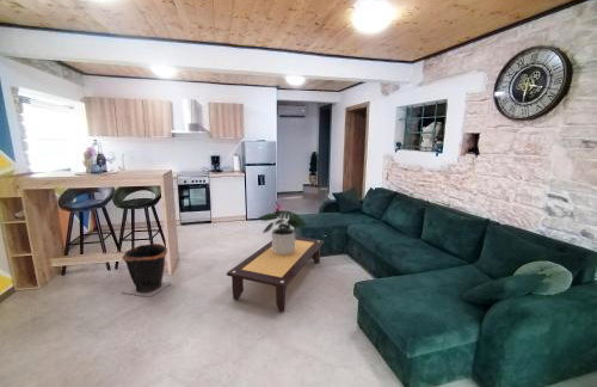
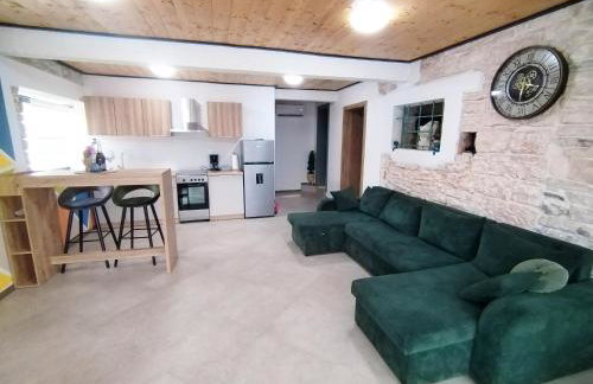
- coffee table (282, 266)
- waste bin (147, 266)
- potted plant (282, 229)
